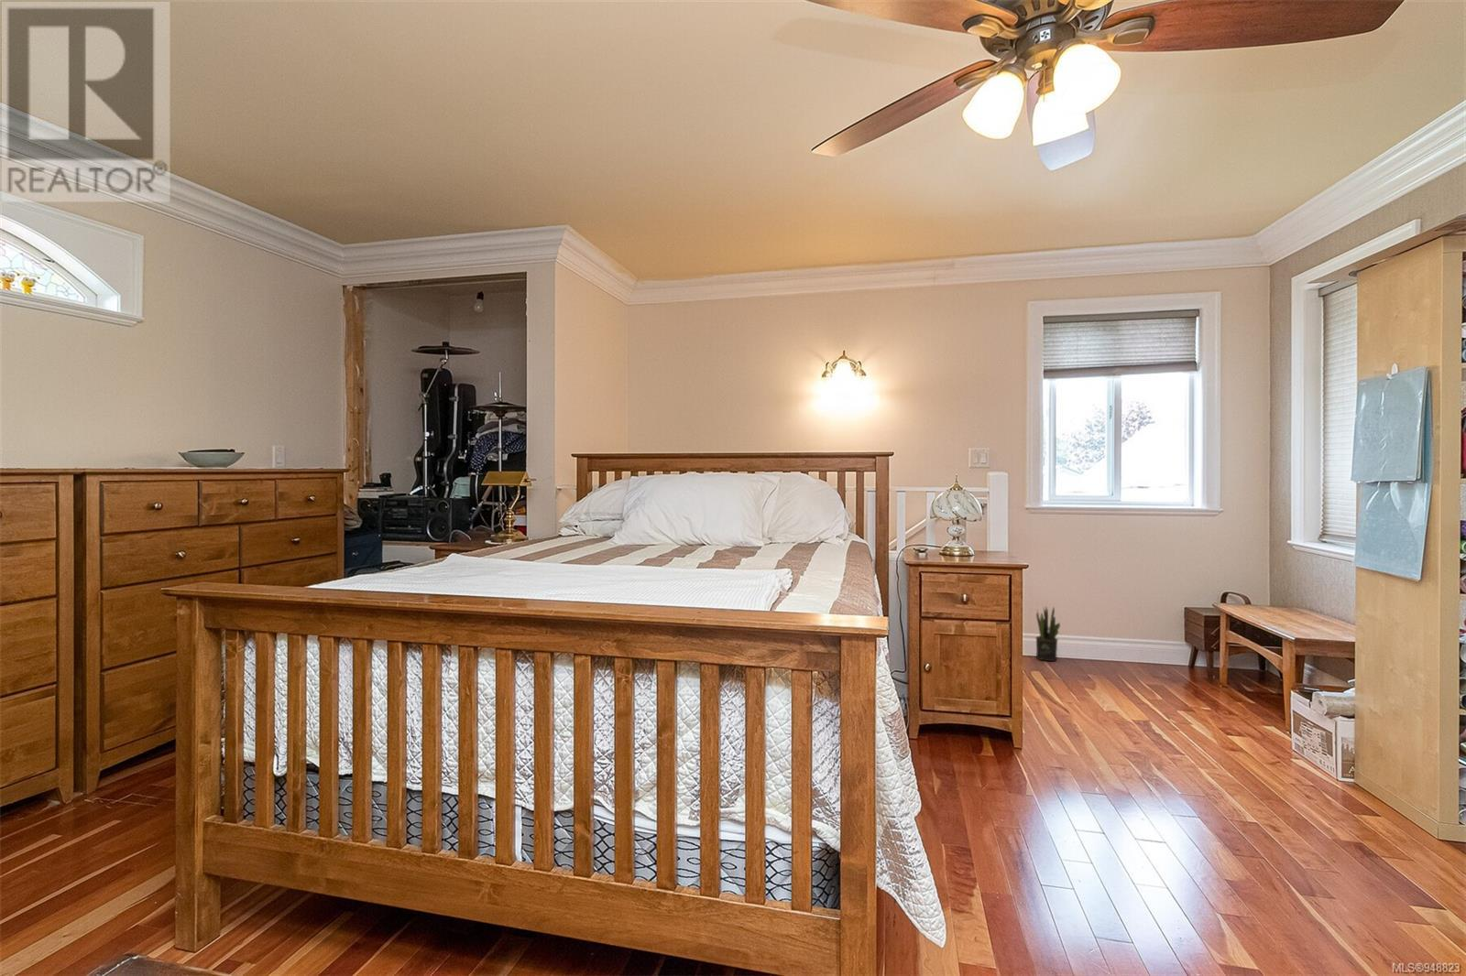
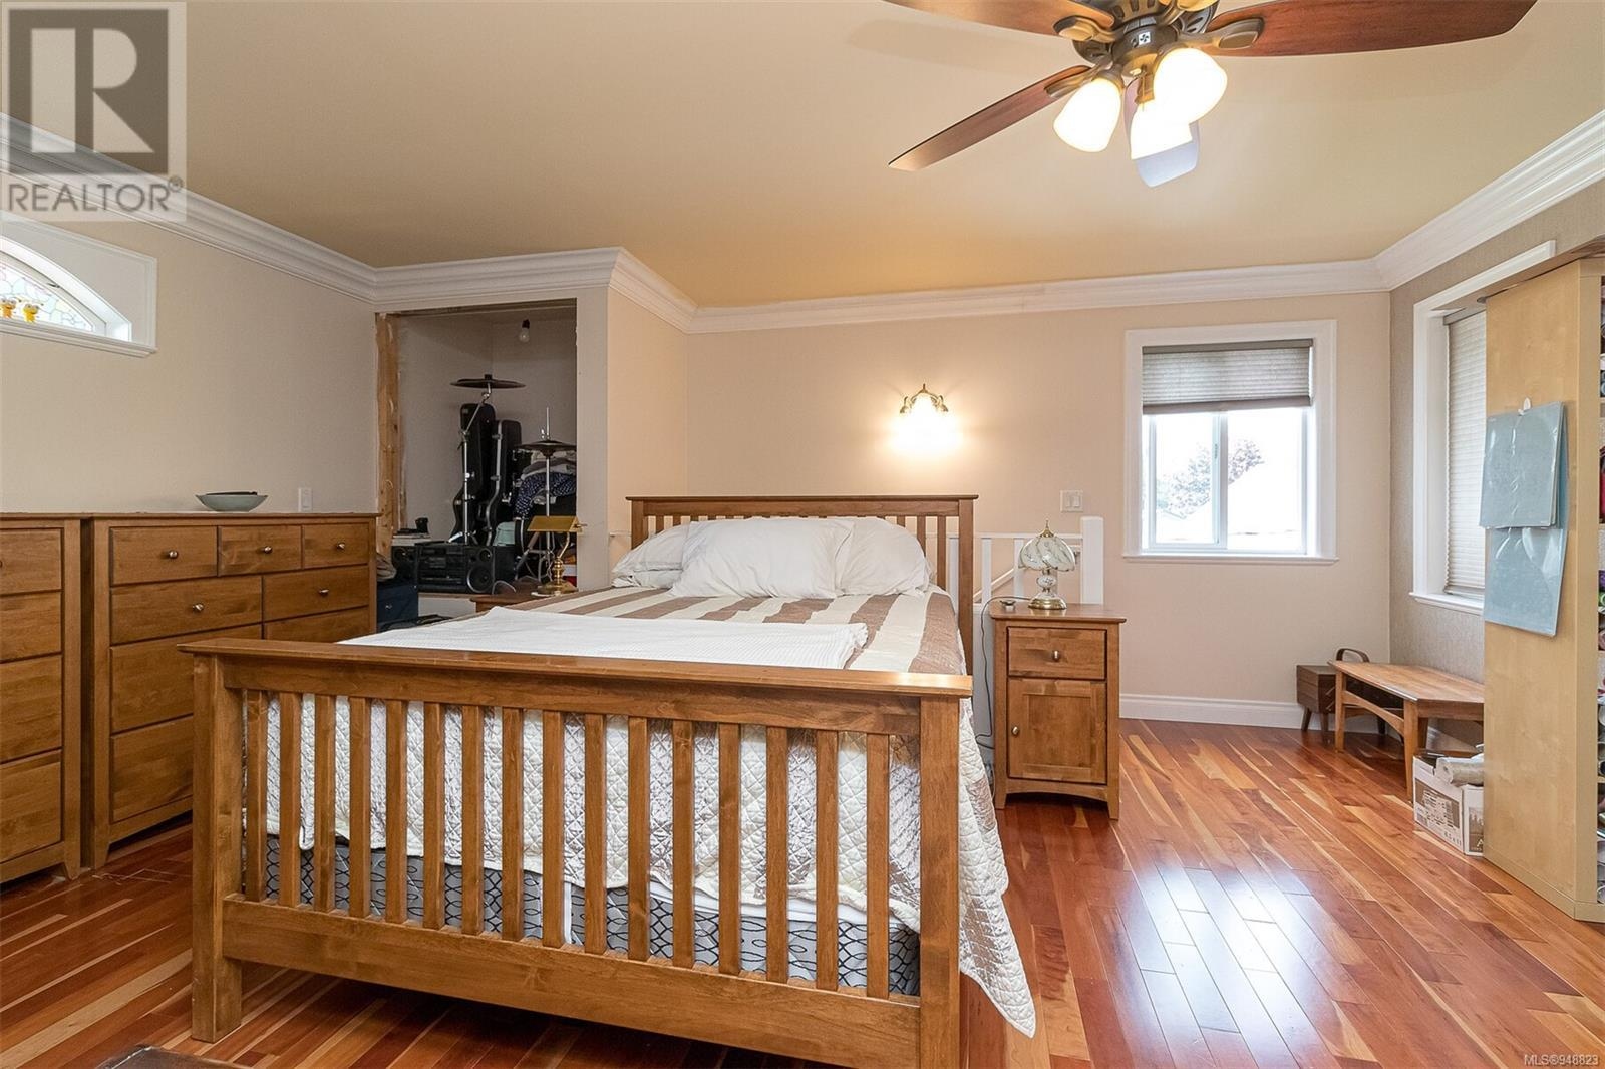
- potted plant (1047, 633)
